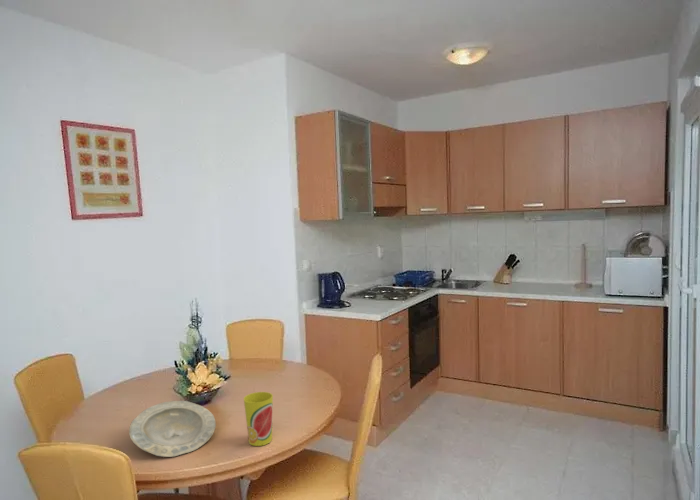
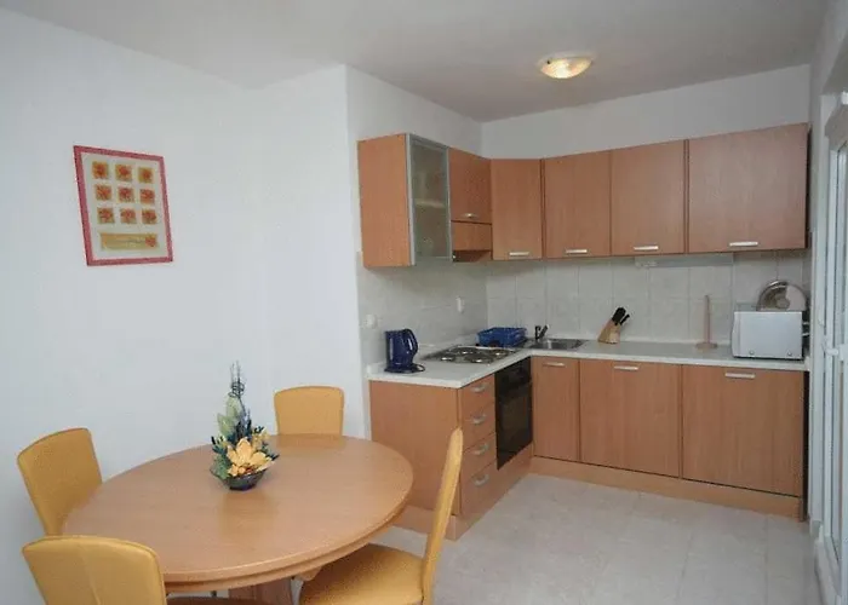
- cup (259, 418)
- plate (173, 426)
